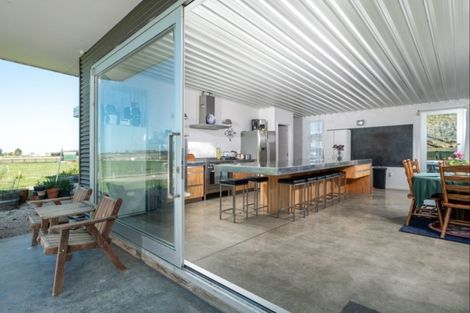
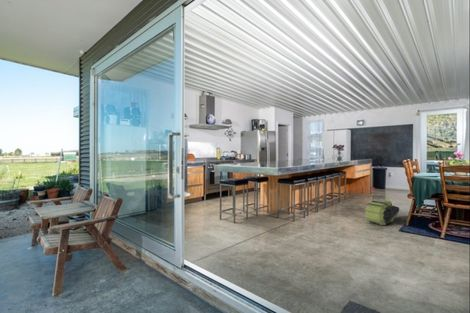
+ backpack (382, 211)
